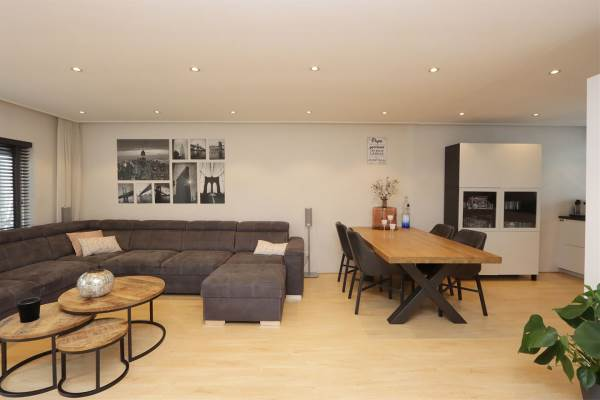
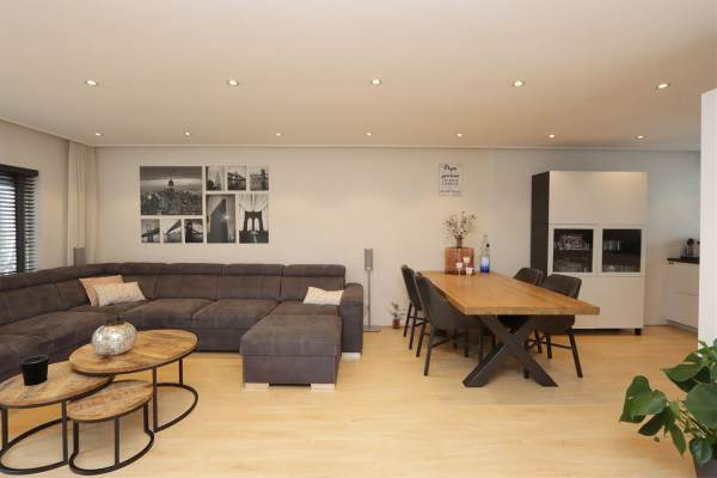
+ potted plant (397, 315)
